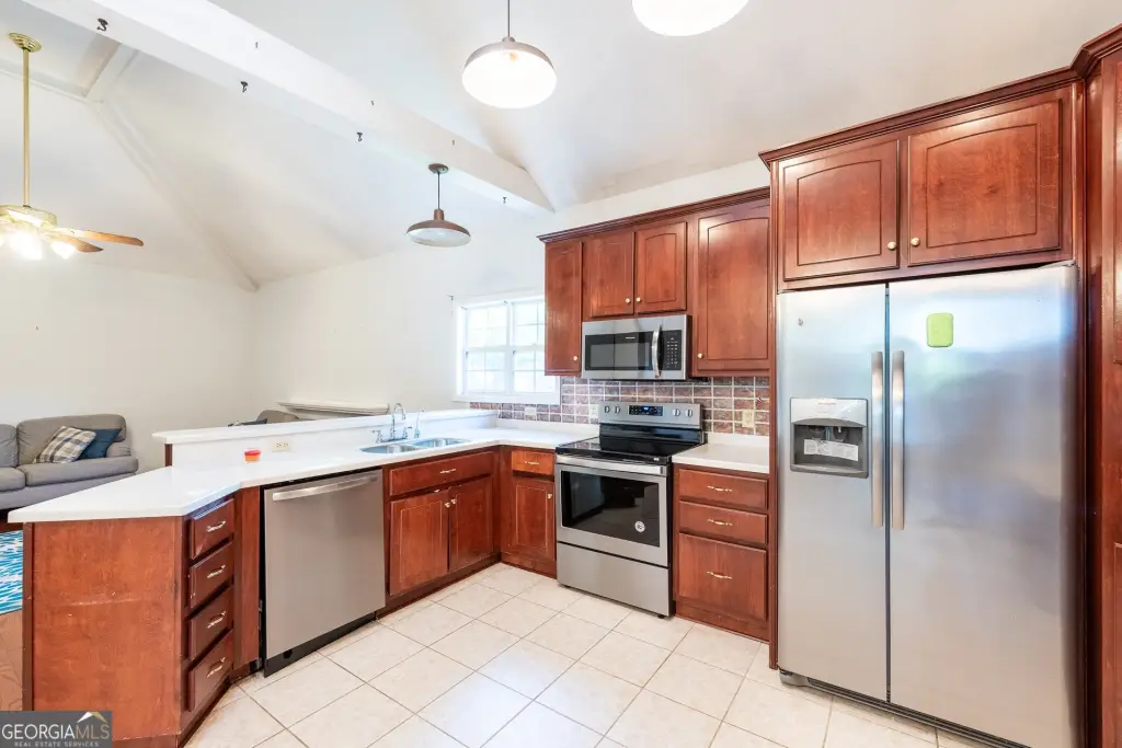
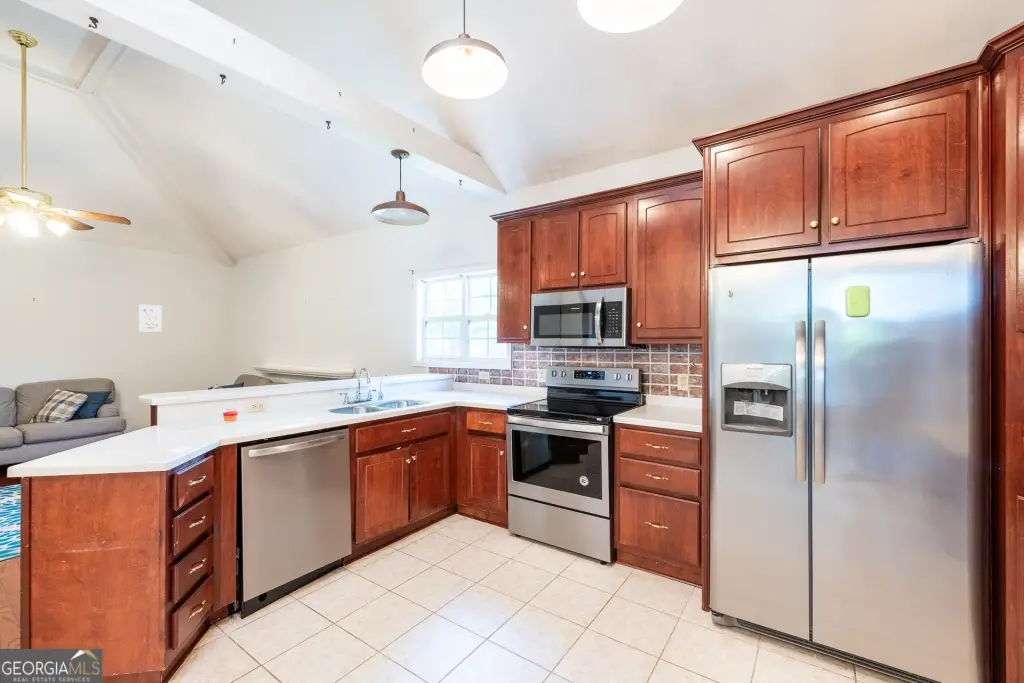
+ wall art (150, 318)
